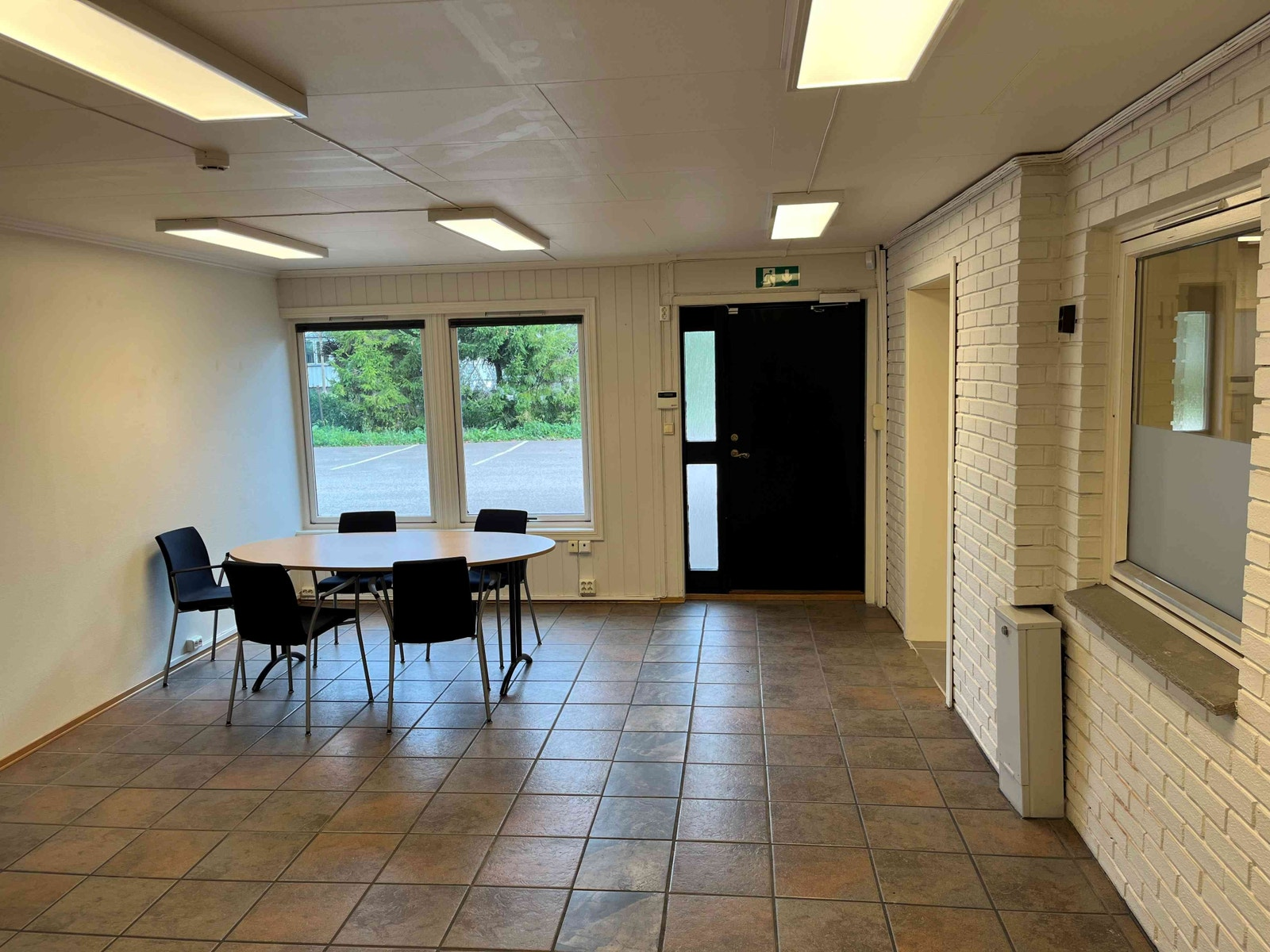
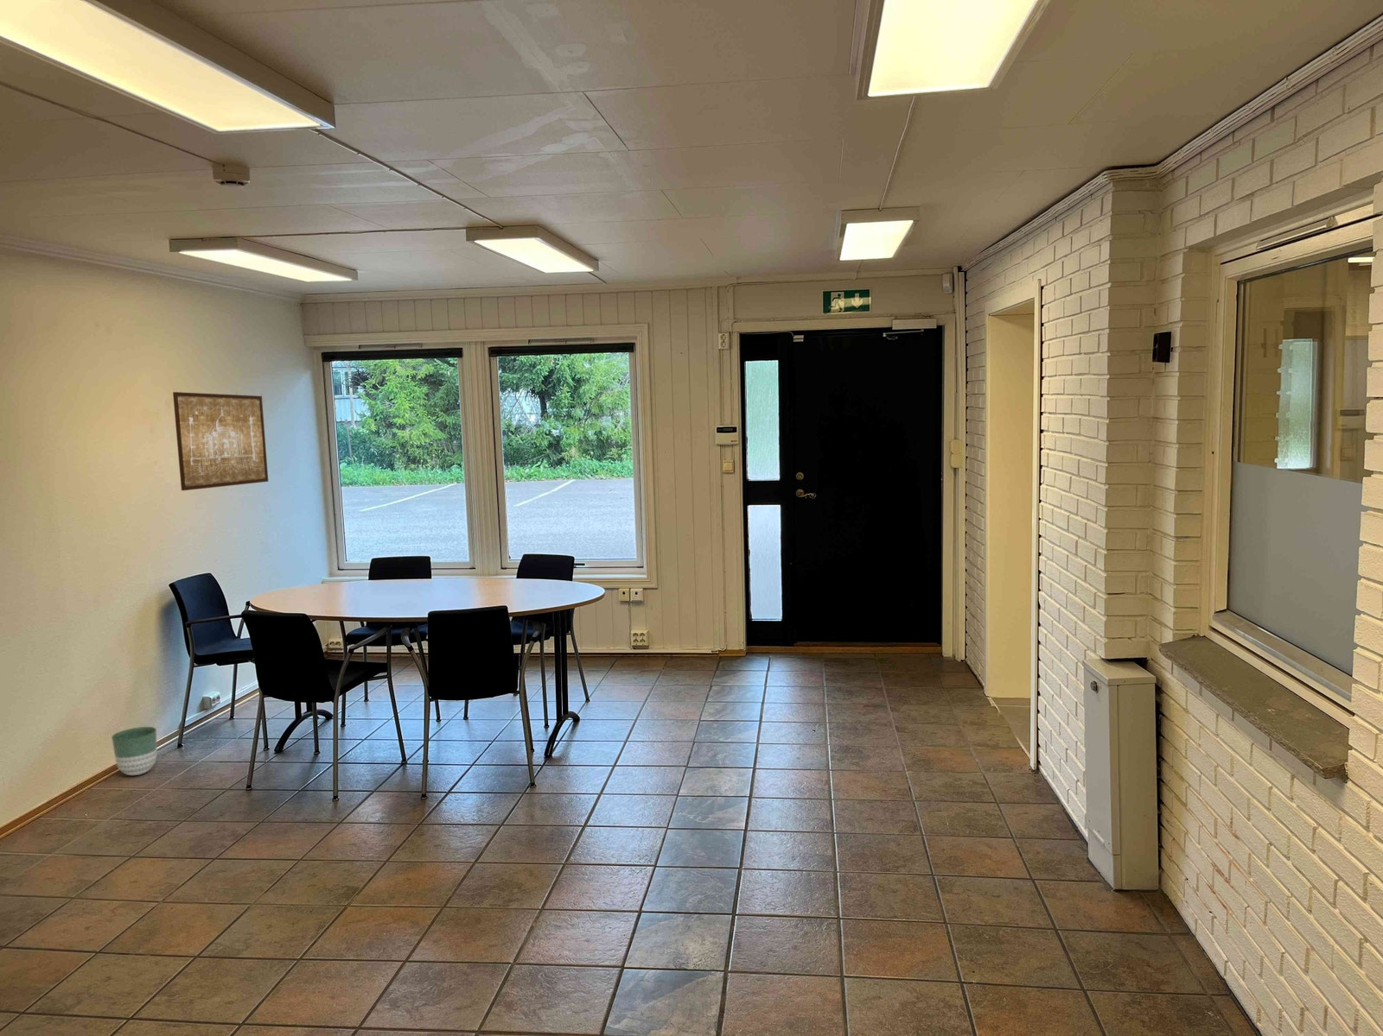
+ planter (136, 753)
+ wall art (224, 440)
